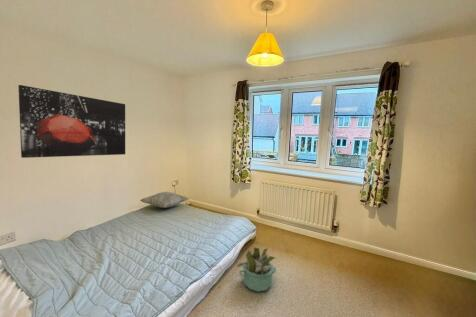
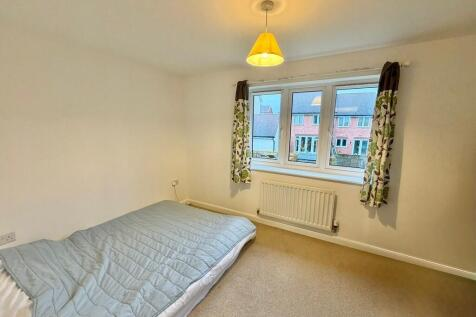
- decorative pillow (165, 199)
- wall art (81, 126)
- decorative plant (256, 266)
